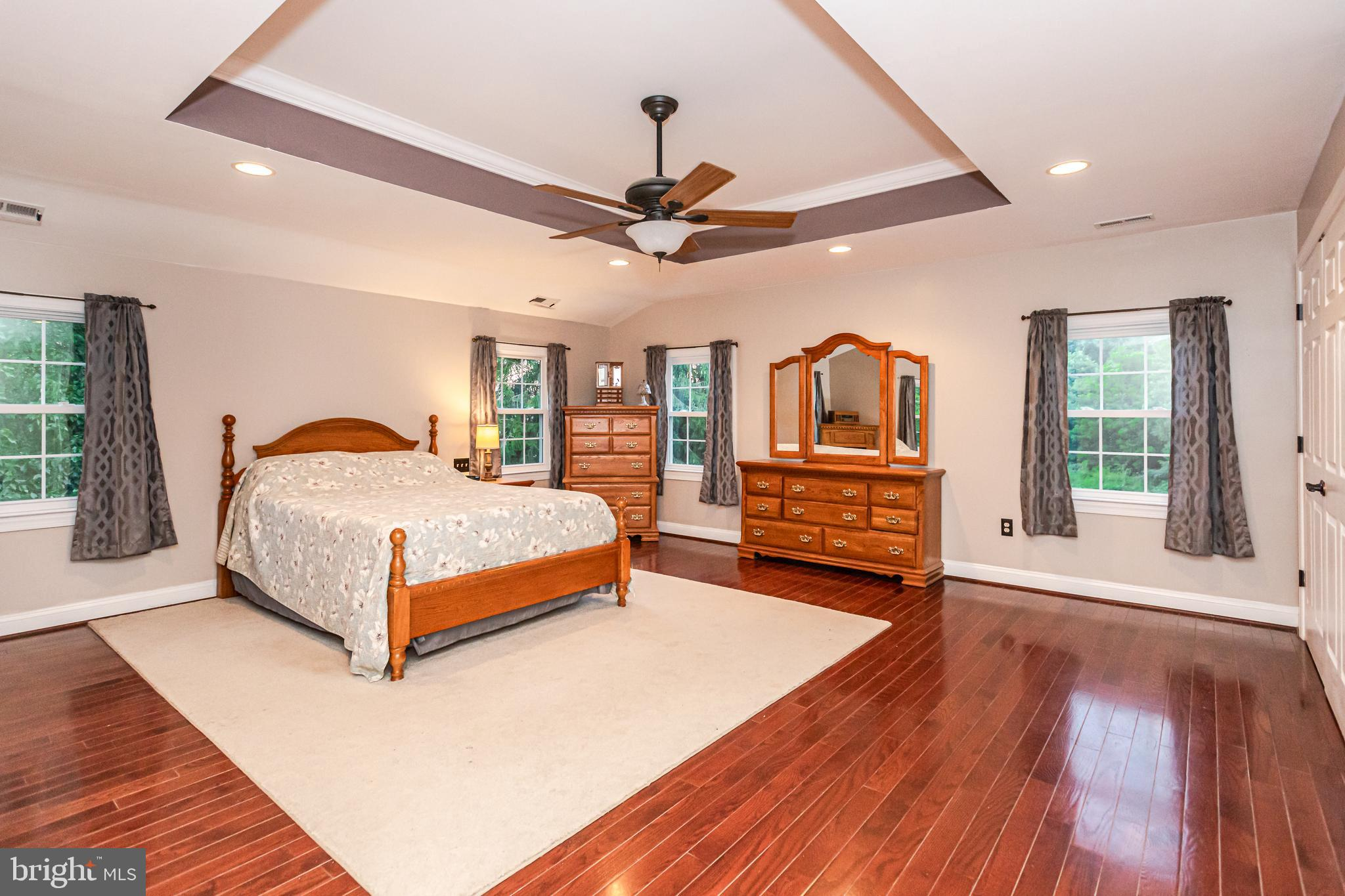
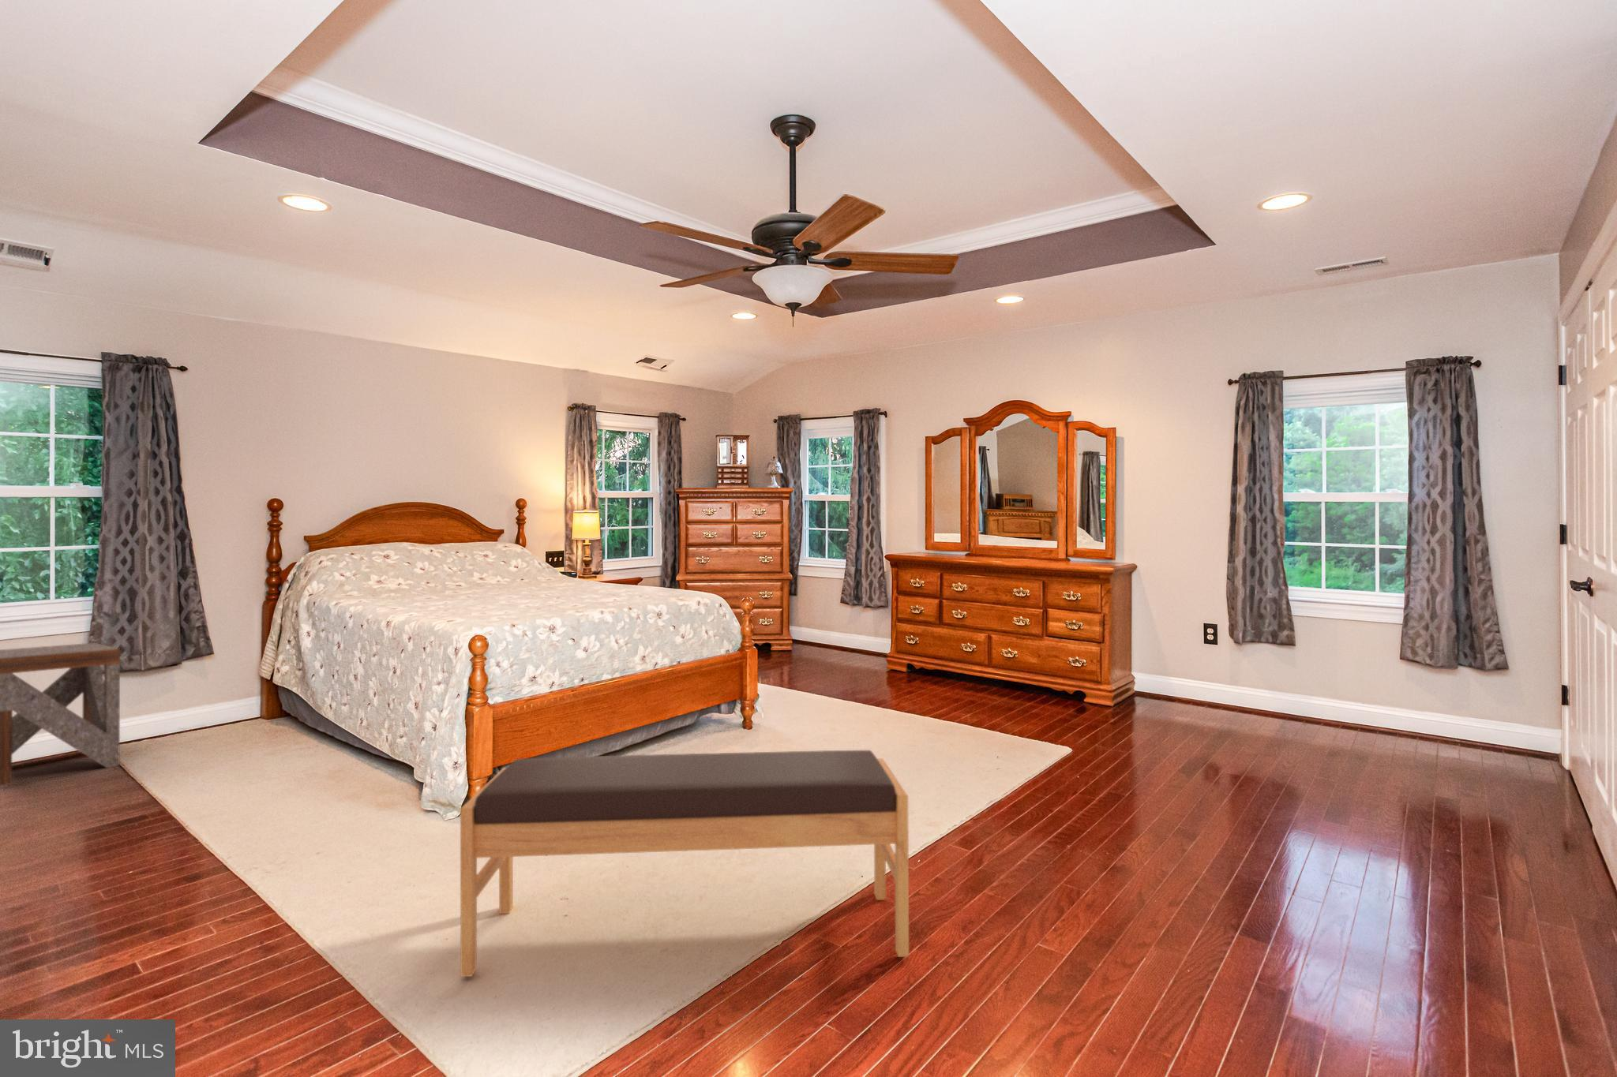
+ side table (49, 708)
+ bench (694, 850)
